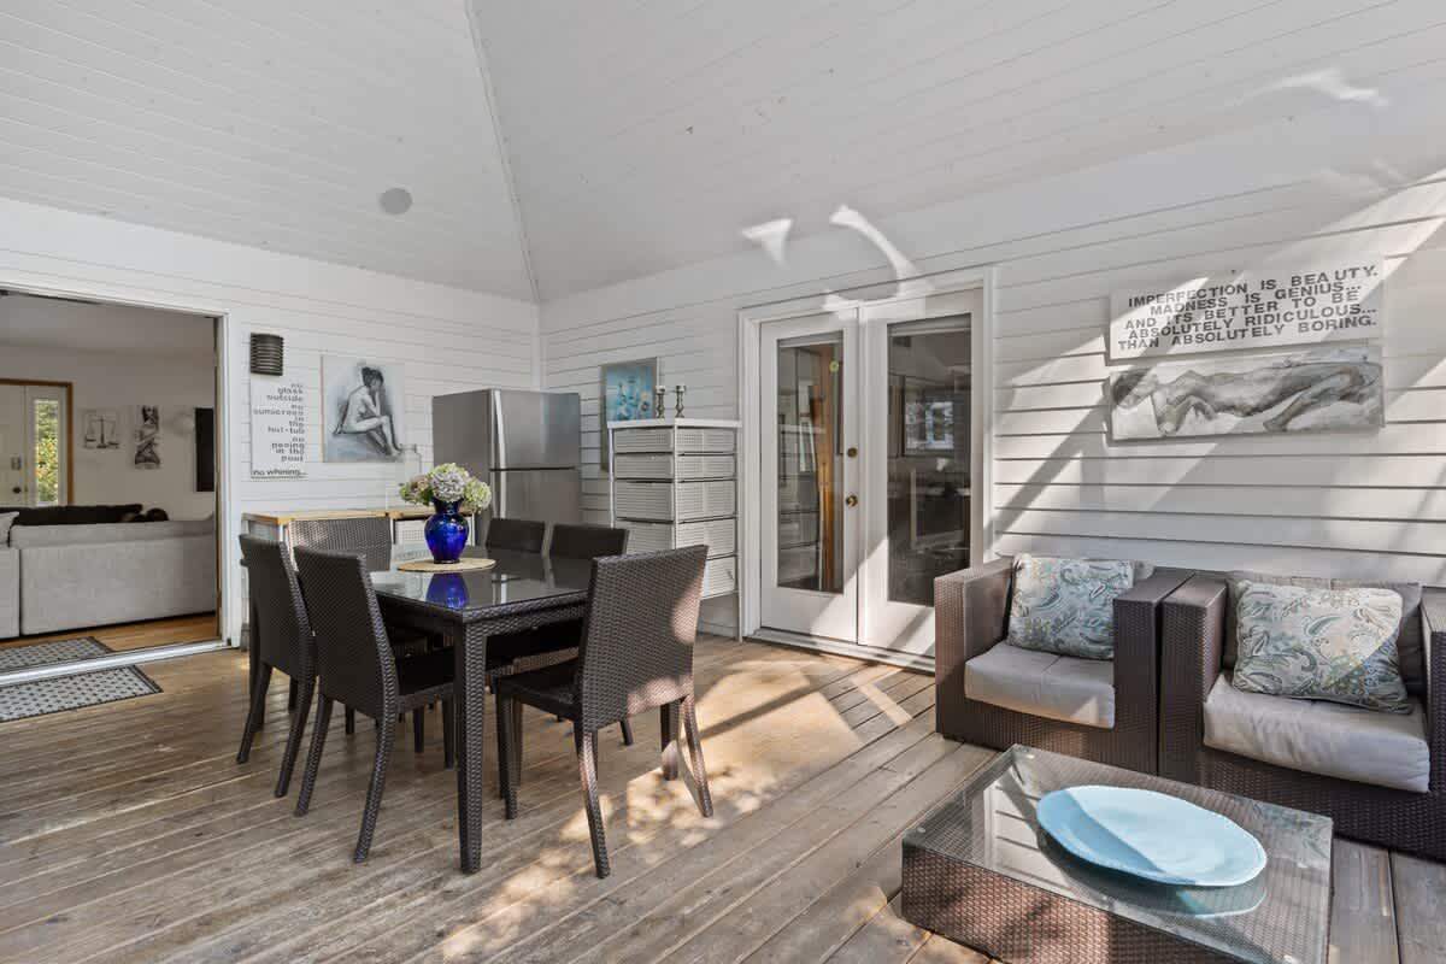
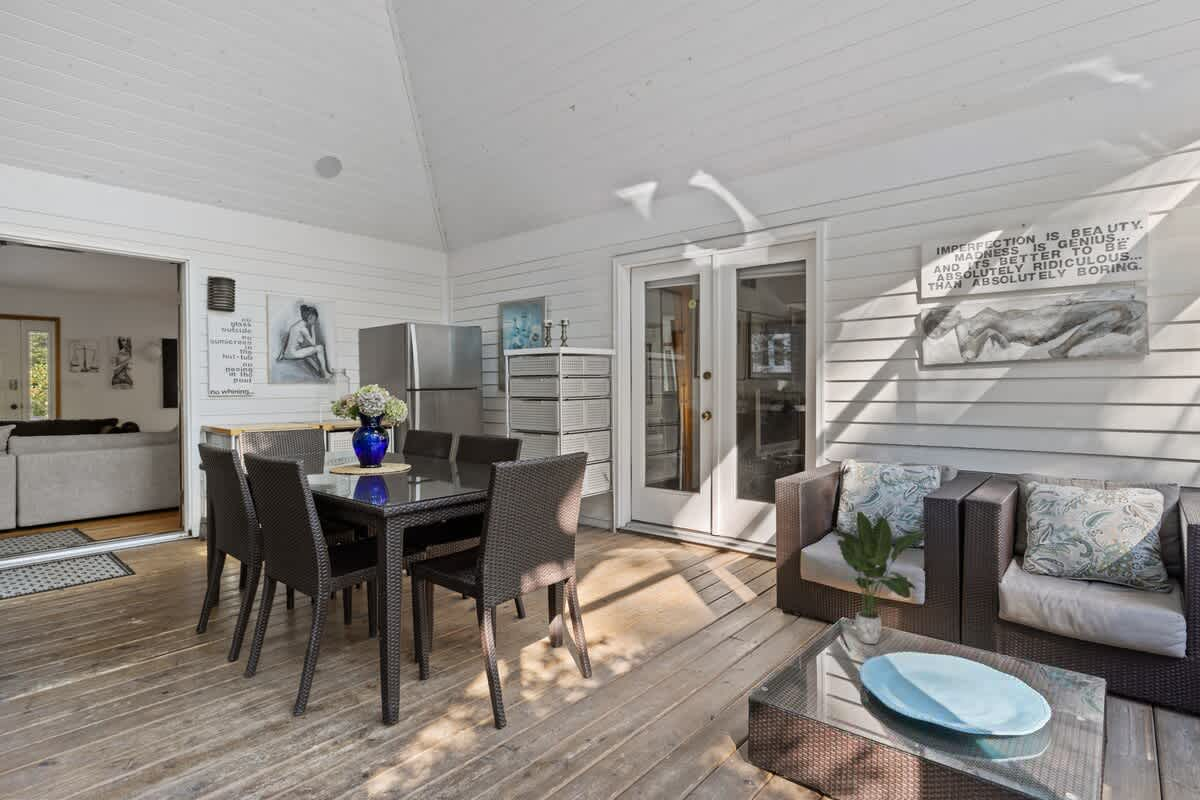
+ potted plant (877, 577)
